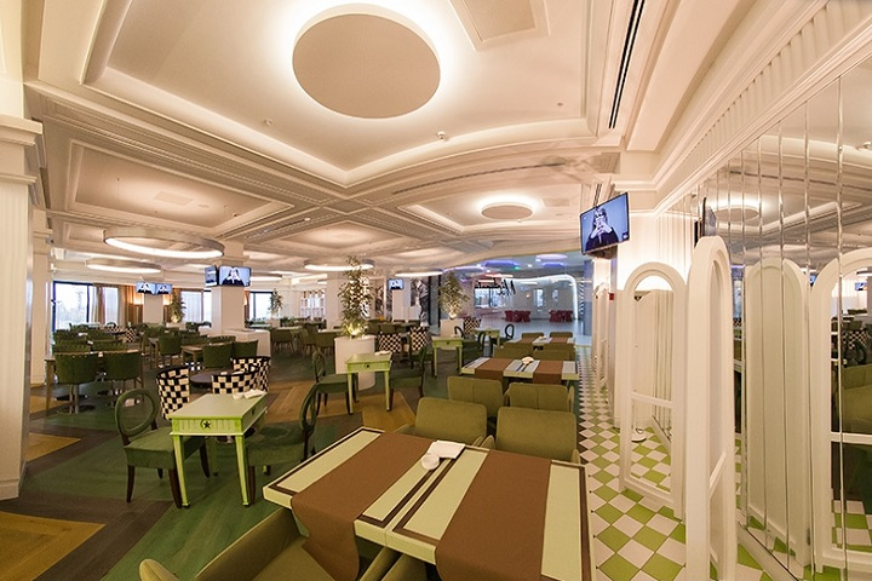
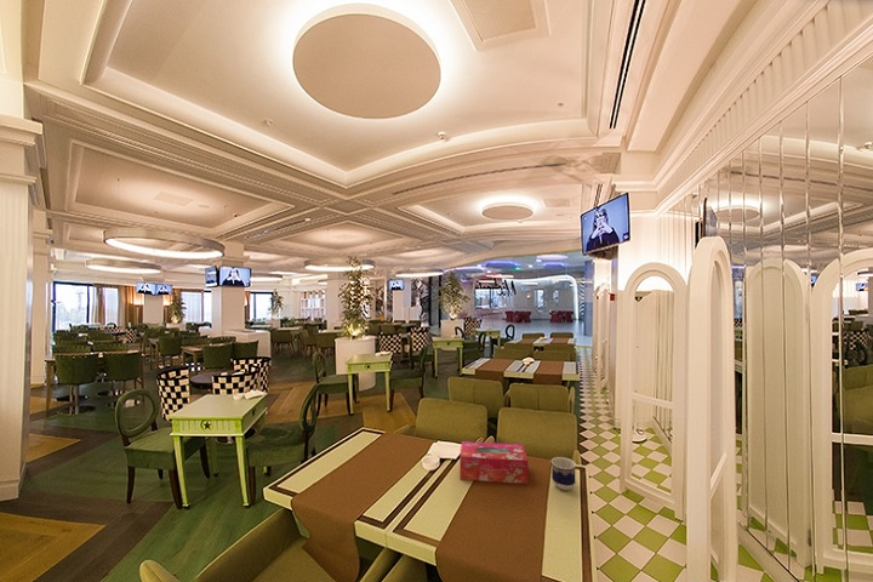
+ cup (564, 472)
+ tissue box (492, 461)
